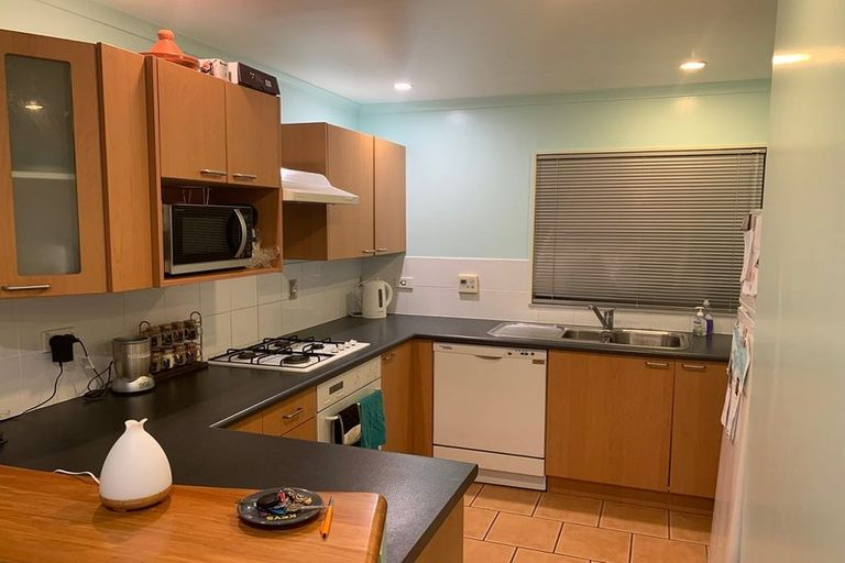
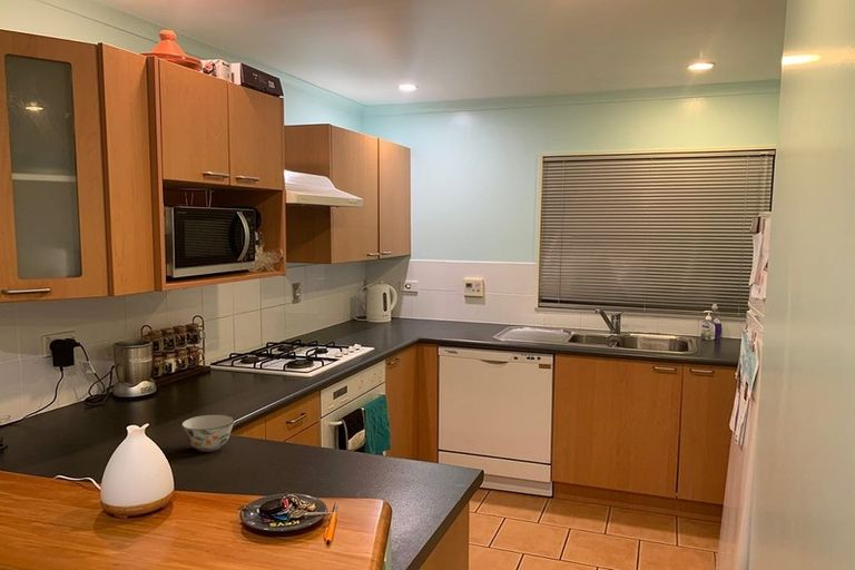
+ soup bowl (208, 434)
